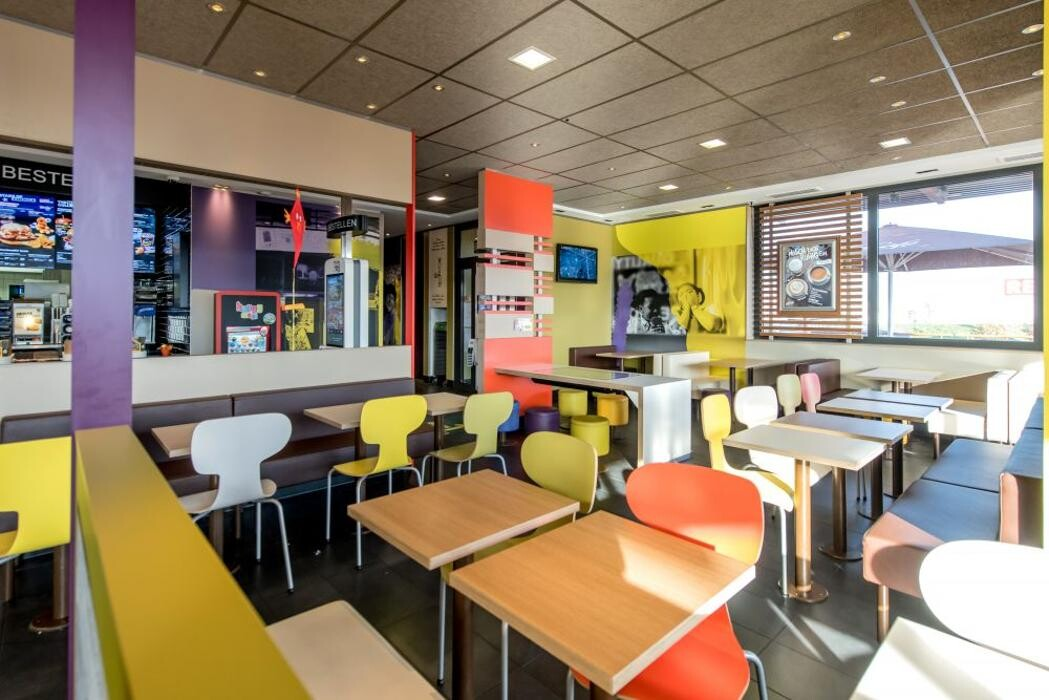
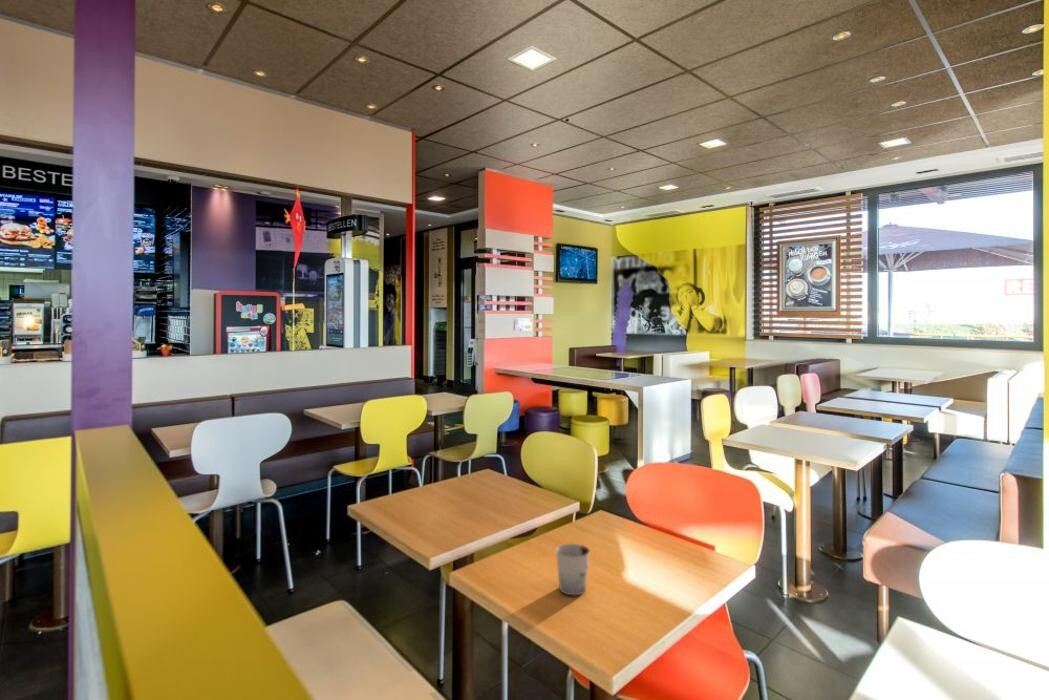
+ cup (575, 567)
